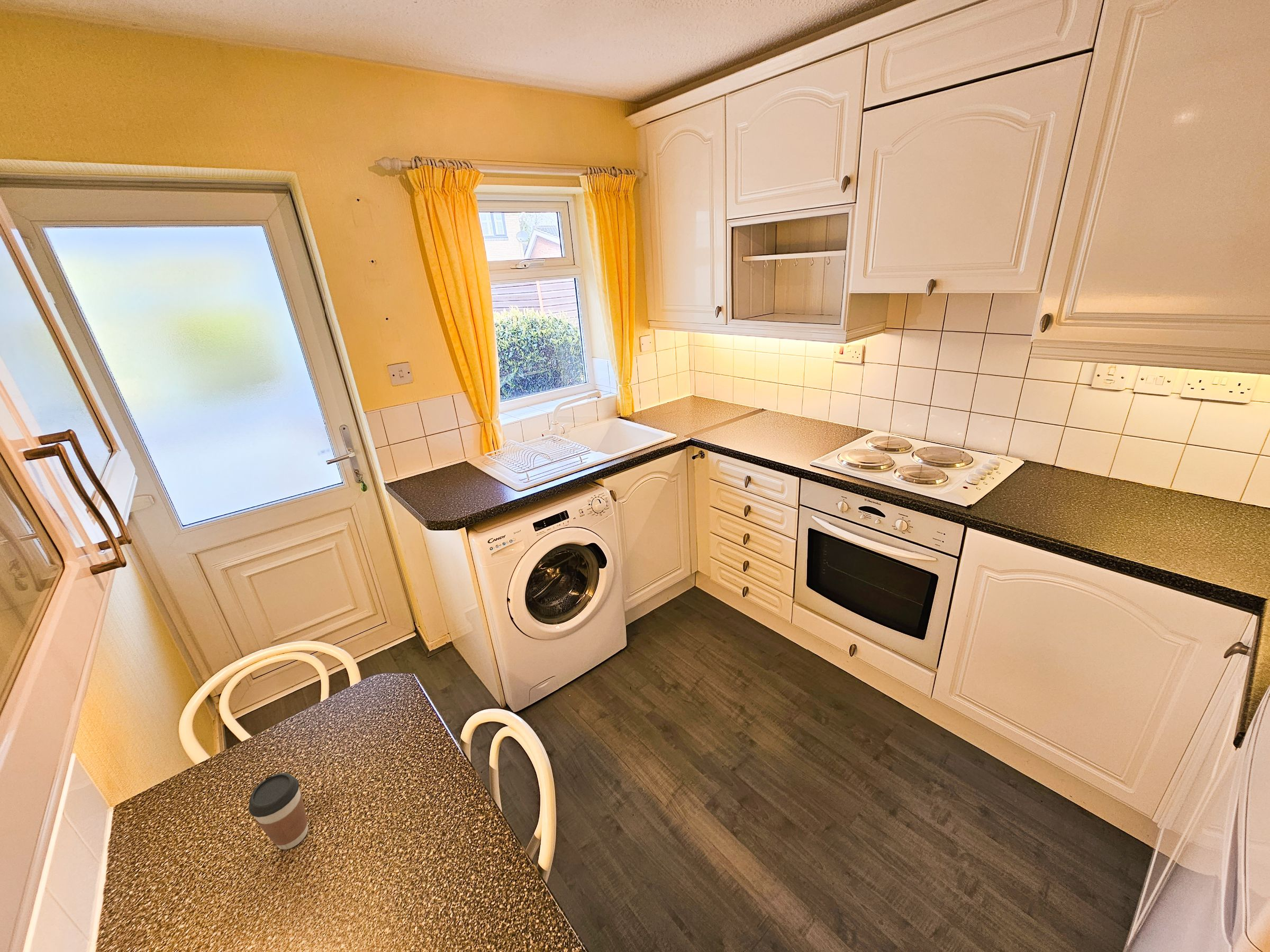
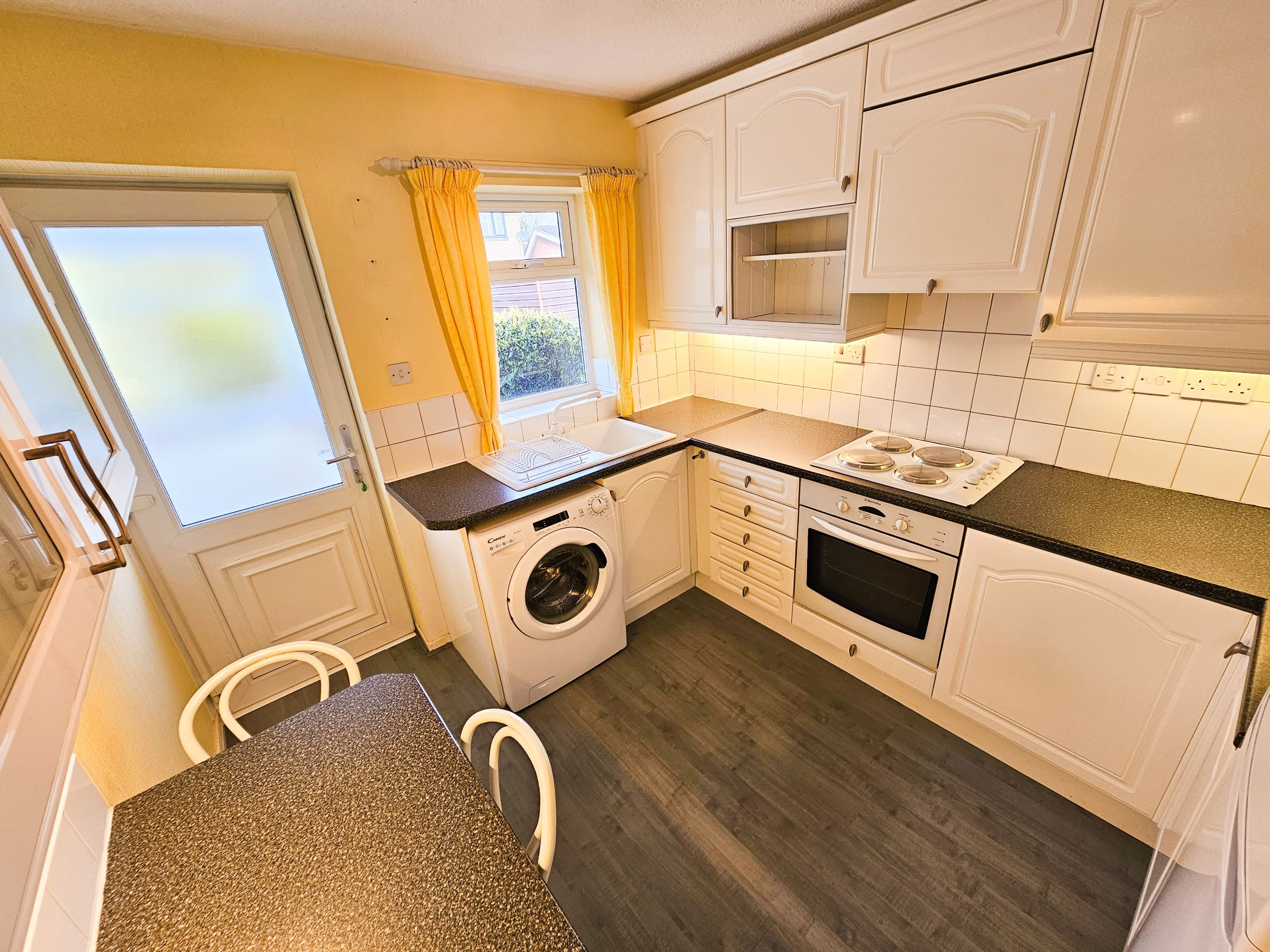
- coffee cup (282, 813)
